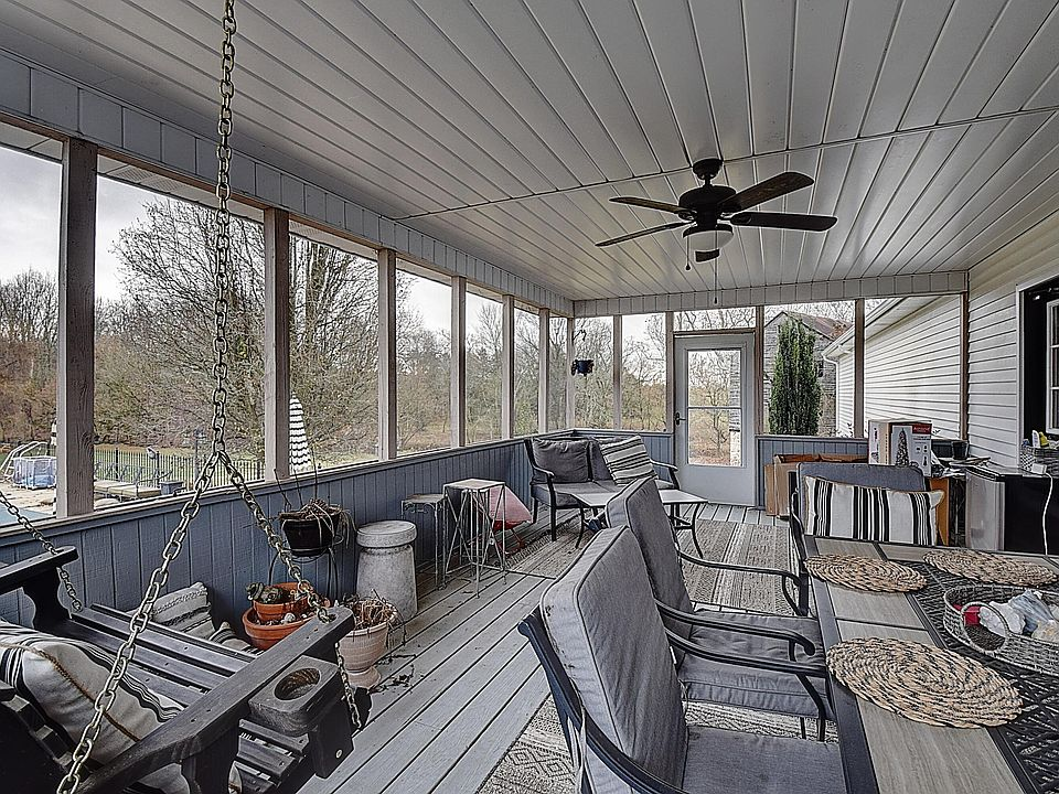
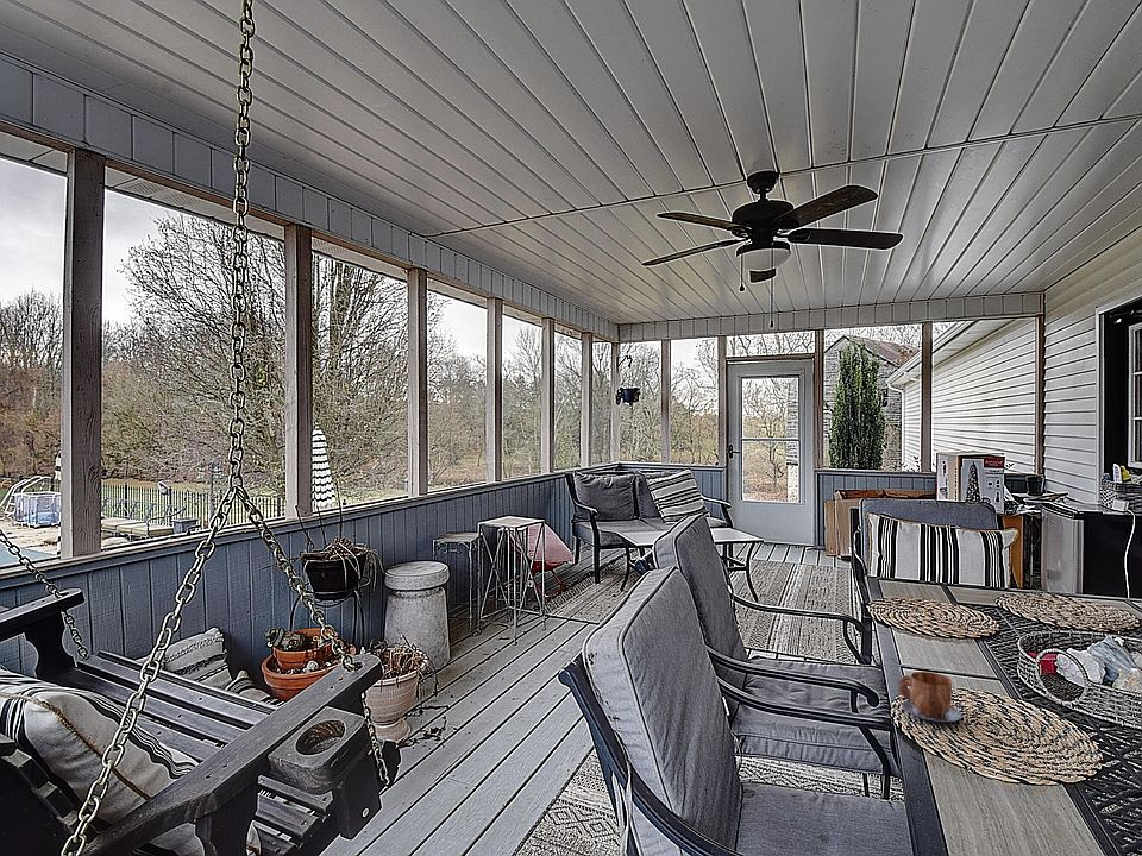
+ mug (929, 696)
